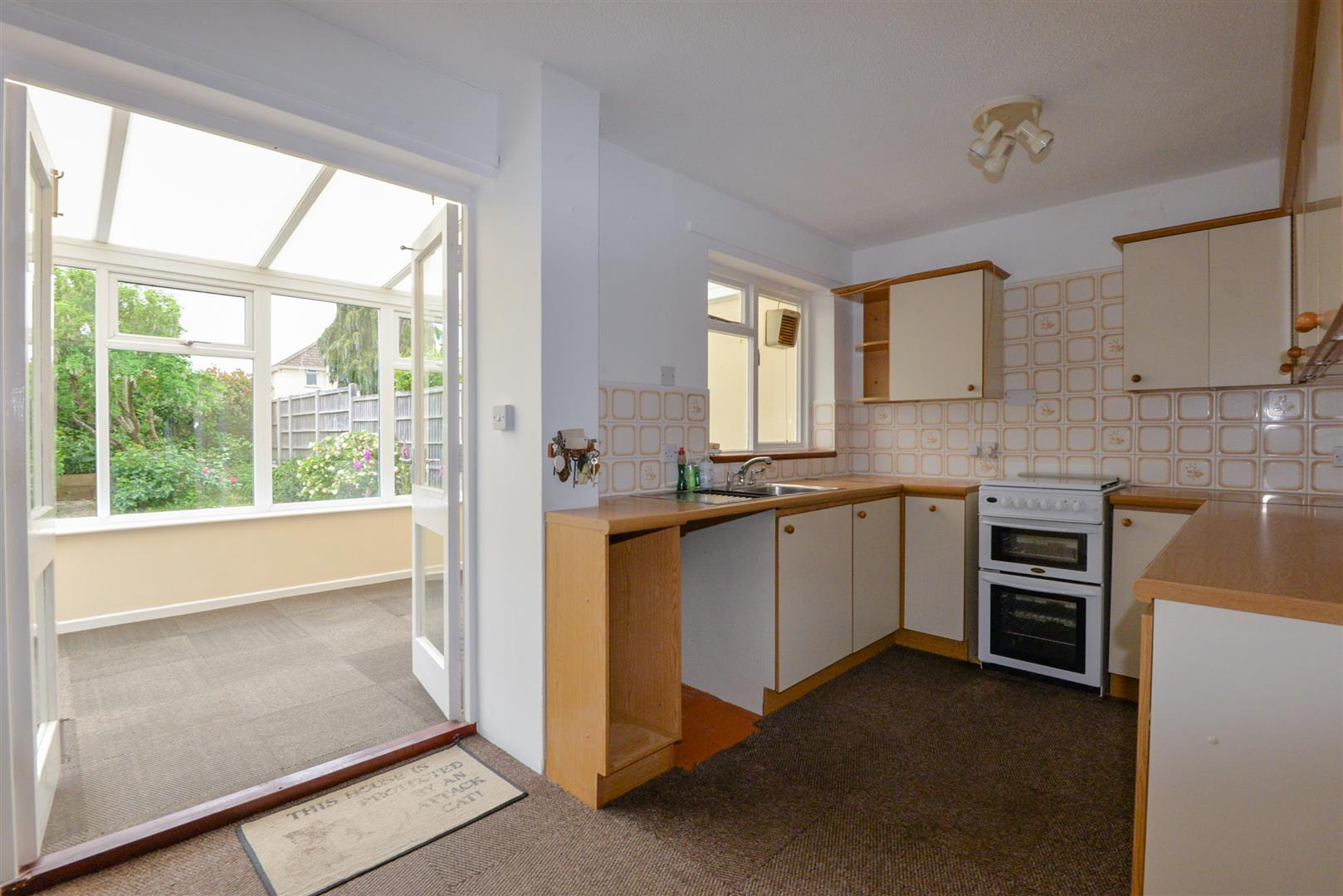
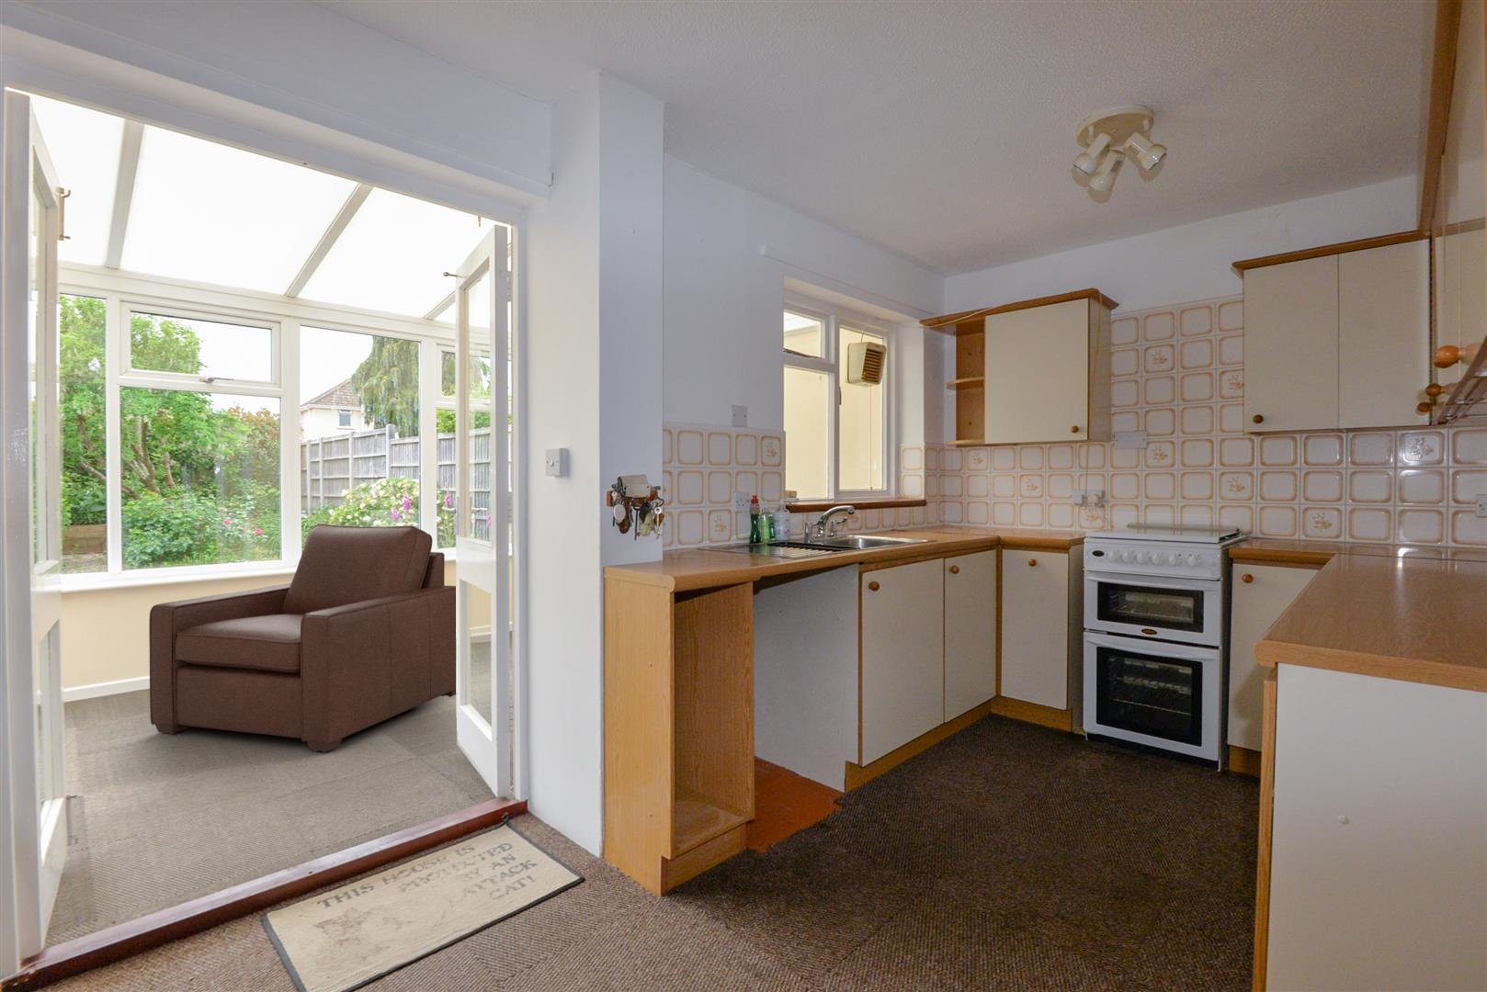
+ chair (321, 620)
